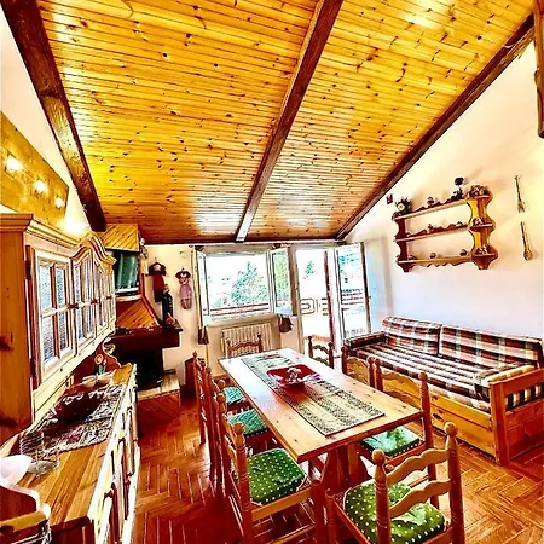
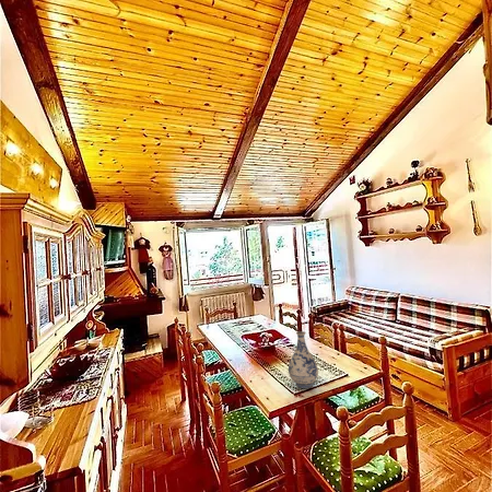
+ vase (302, 358)
